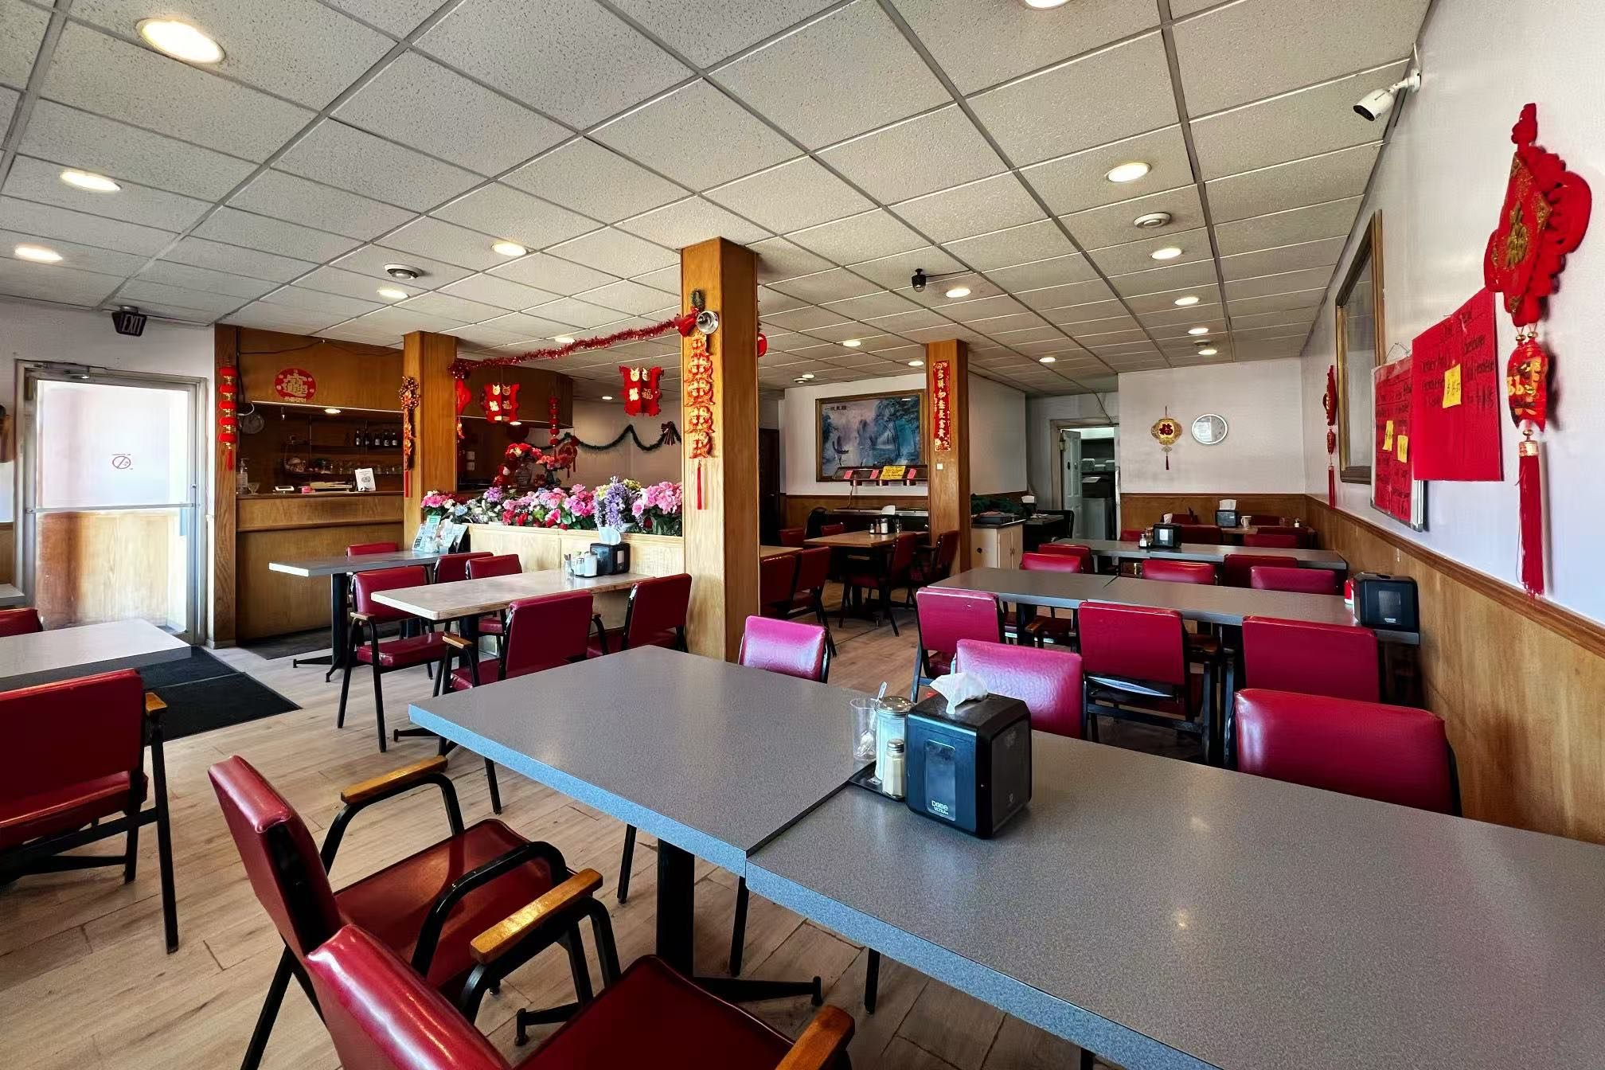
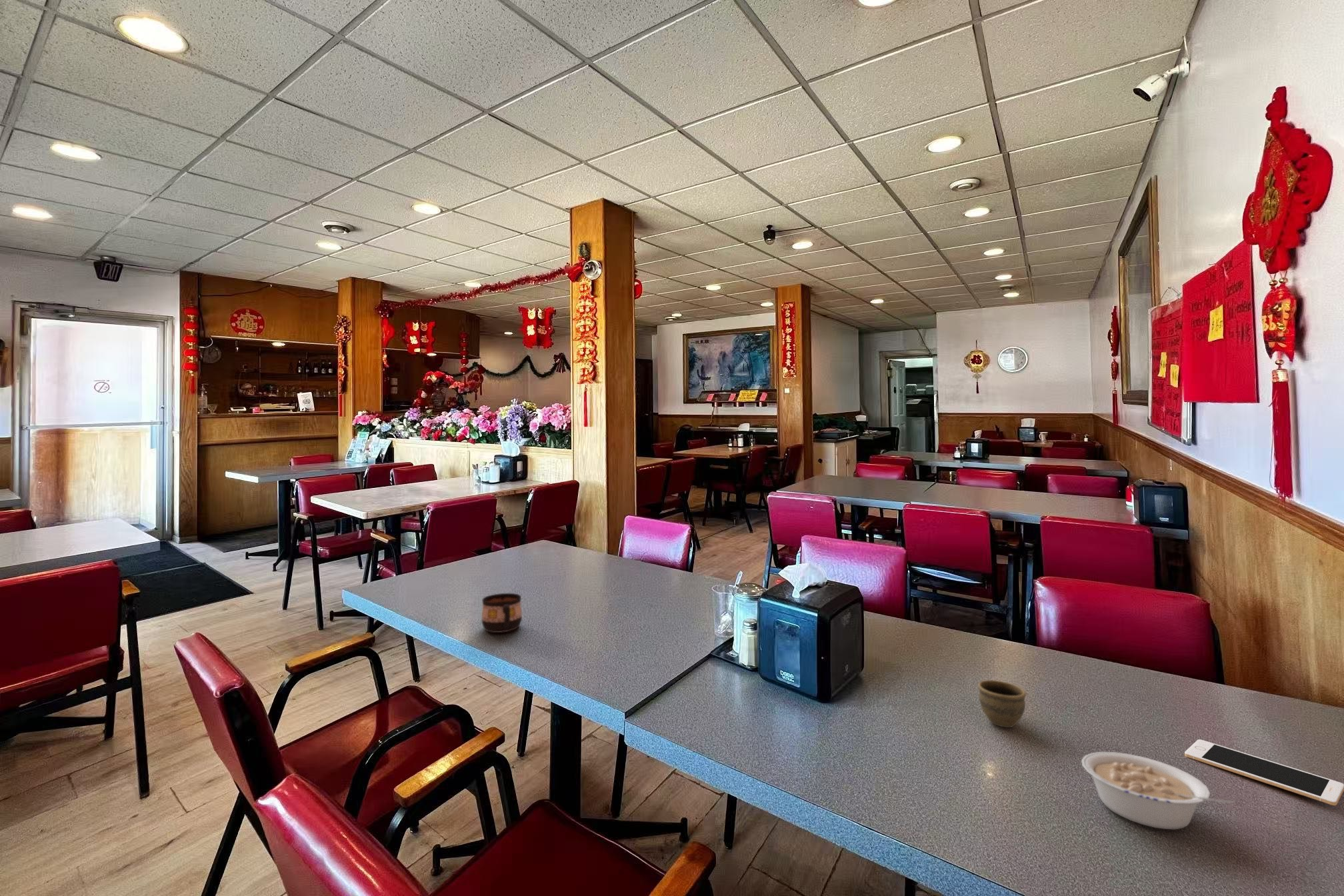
+ cup (1001, 702)
+ cell phone (1260, 769)
+ legume (1147, 789)
+ cup (501, 613)
